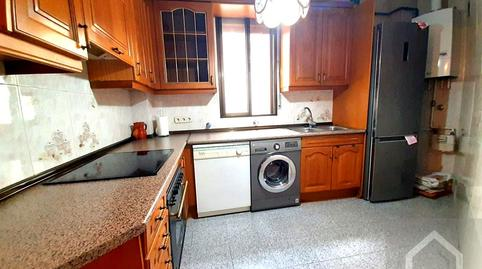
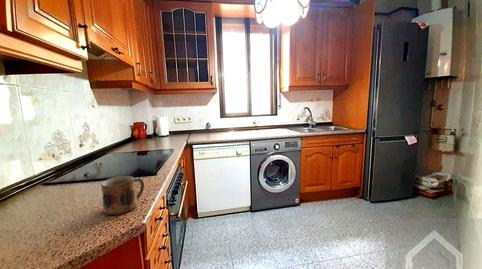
+ mug (121, 193)
